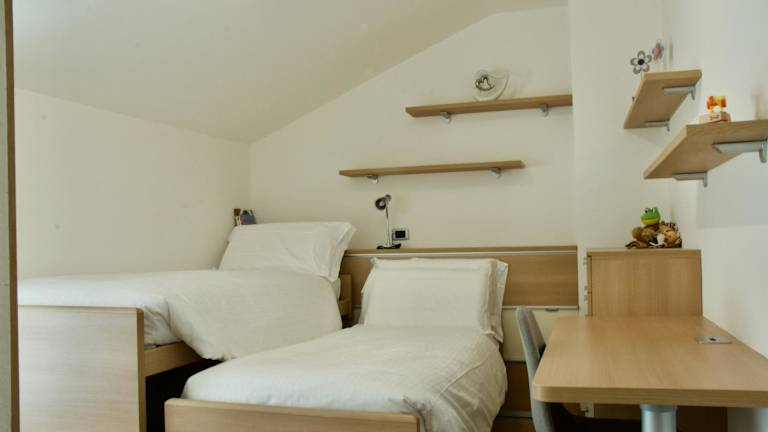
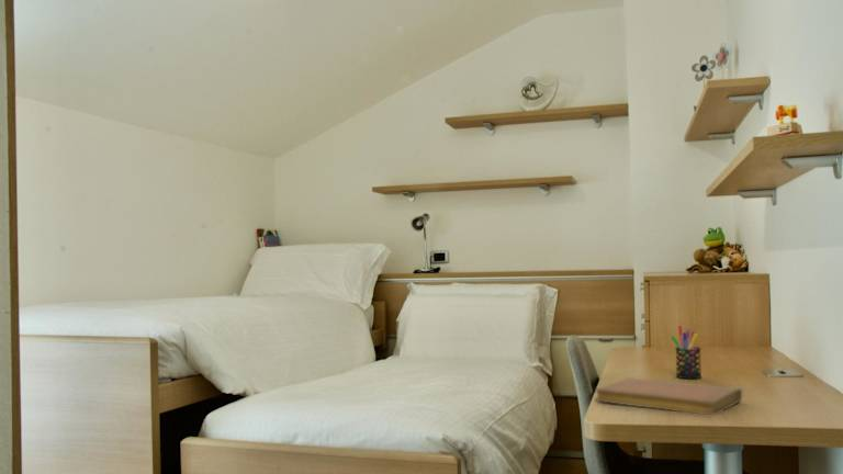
+ pen holder (684, 351)
+ notebook (667, 394)
